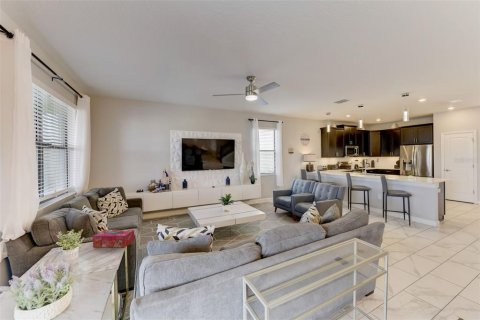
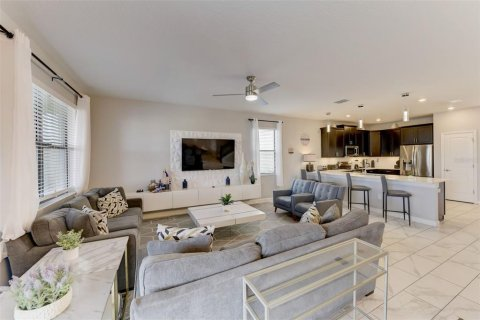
- tissue box (114, 238)
